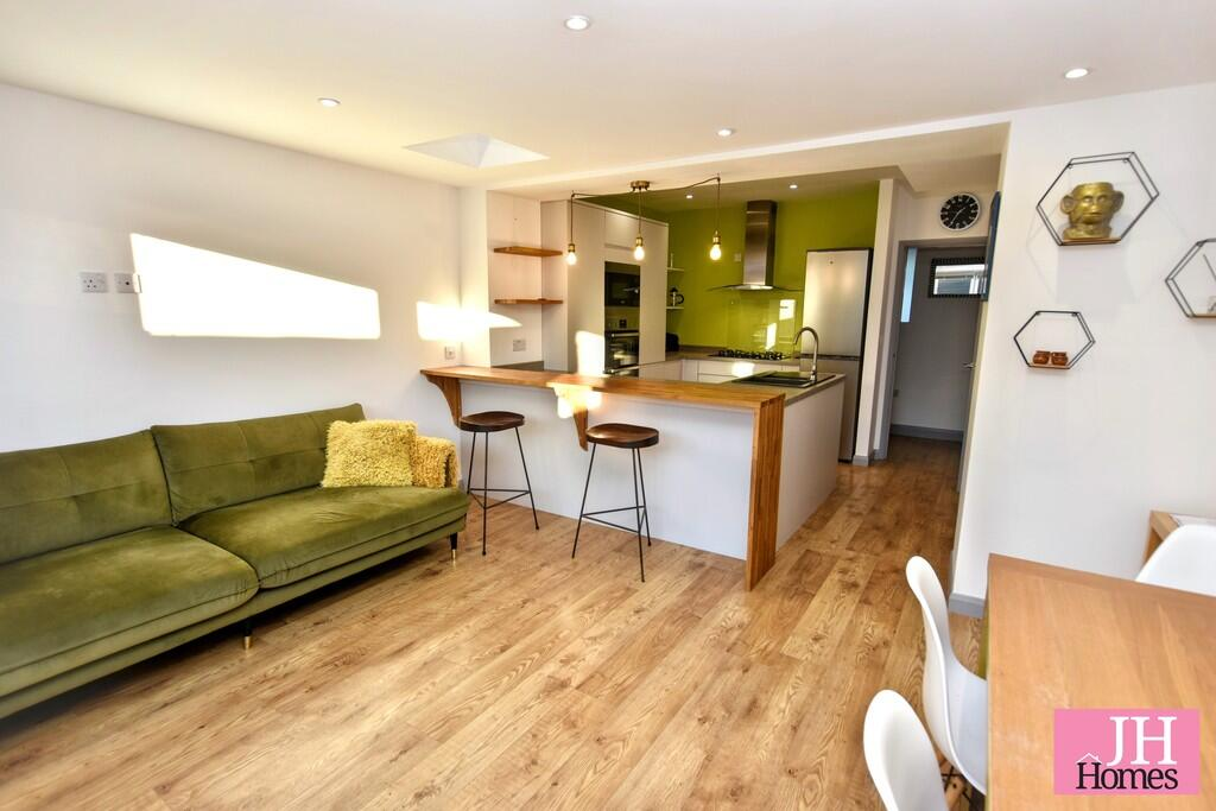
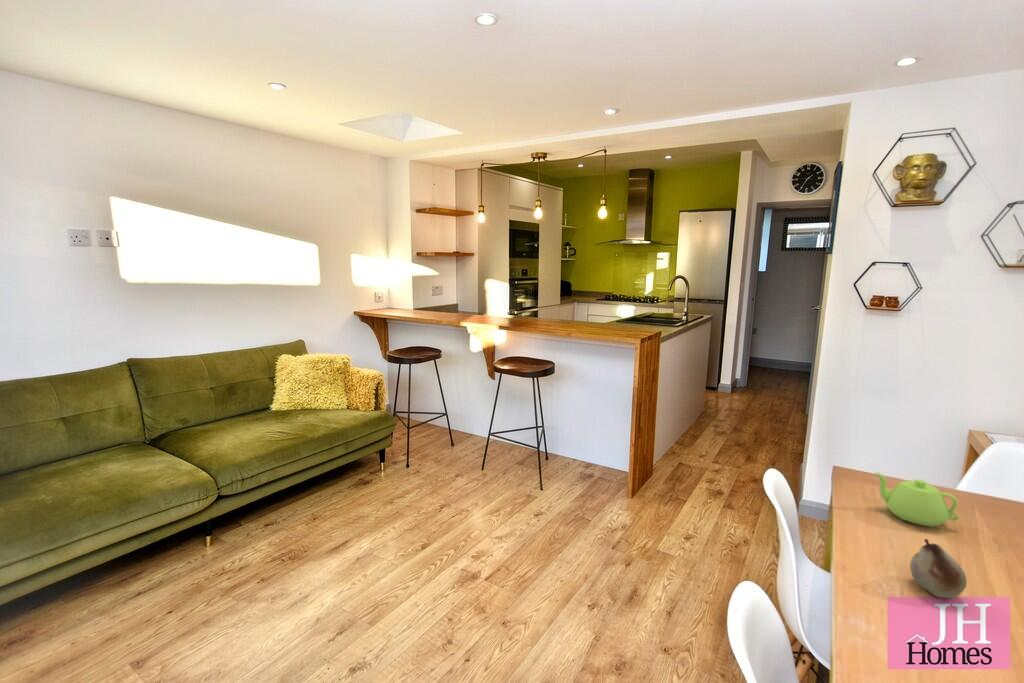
+ fruit (939, 566)
+ teapot (914, 498)
